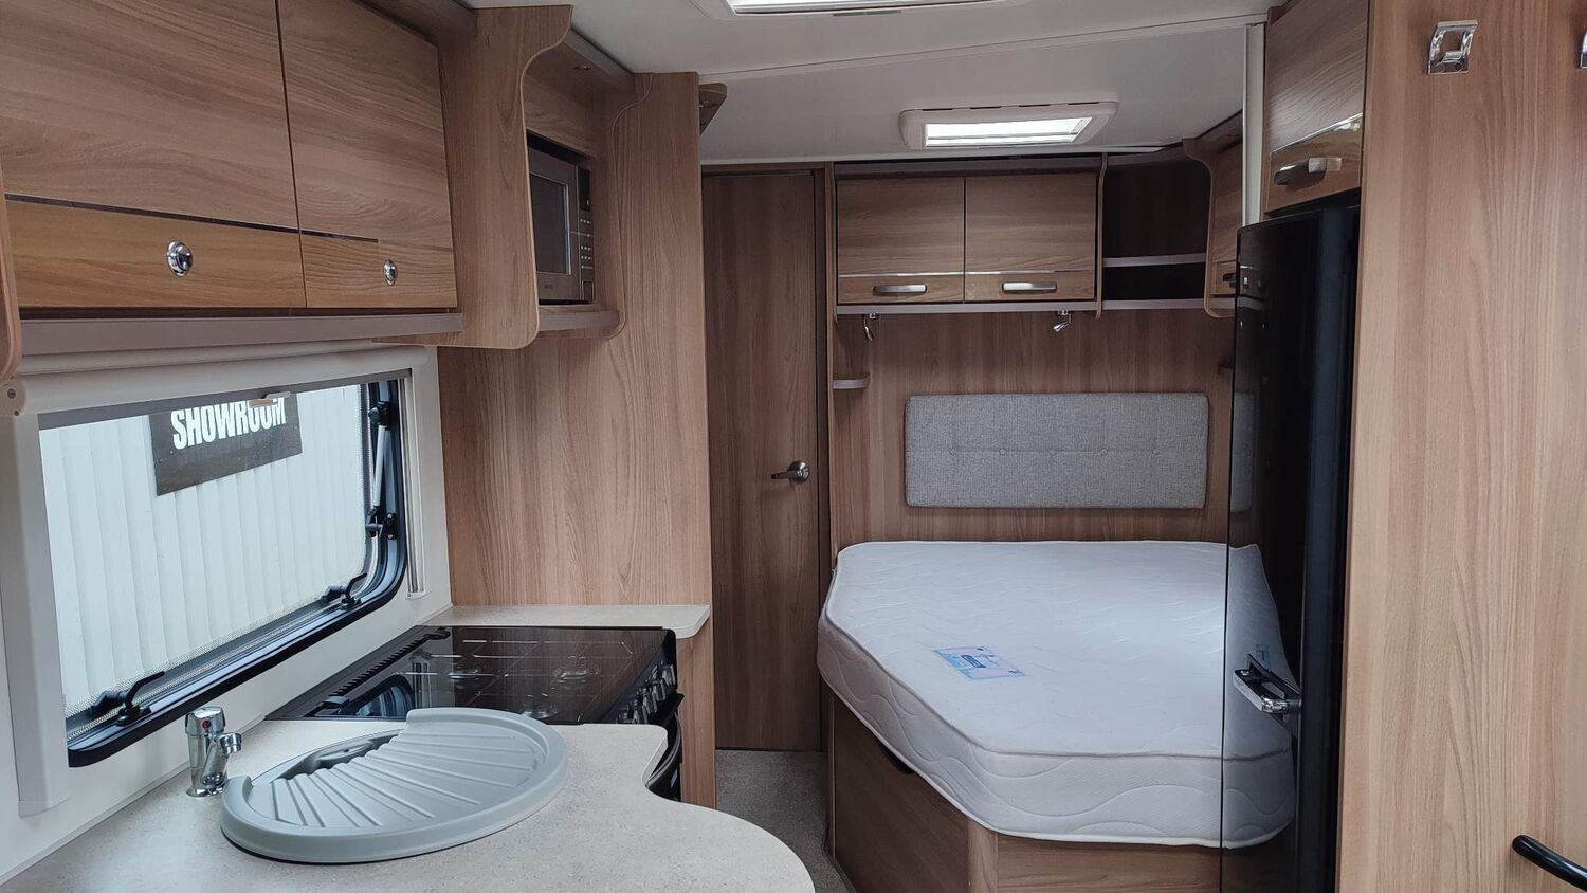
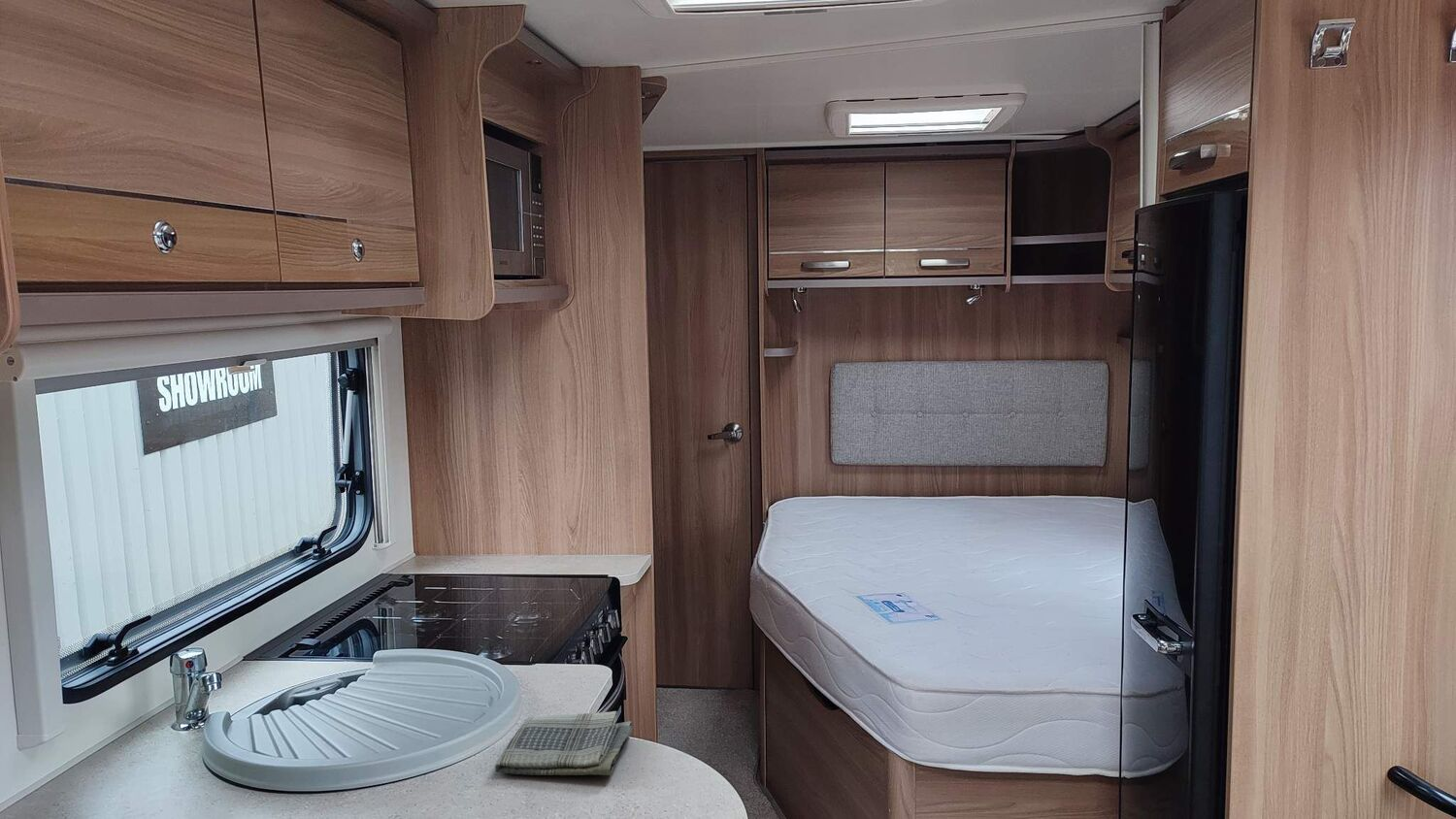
+ dish towel (567, 741)
